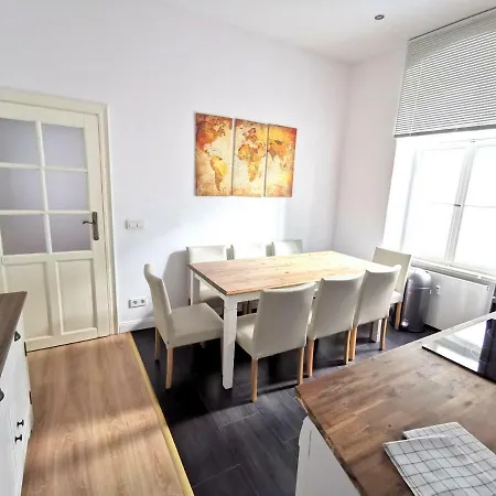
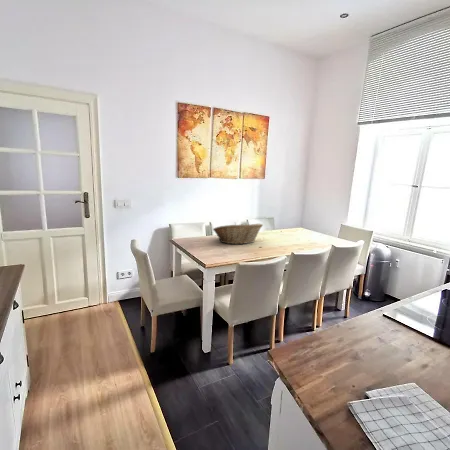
+ fruit basket (238, 231)
